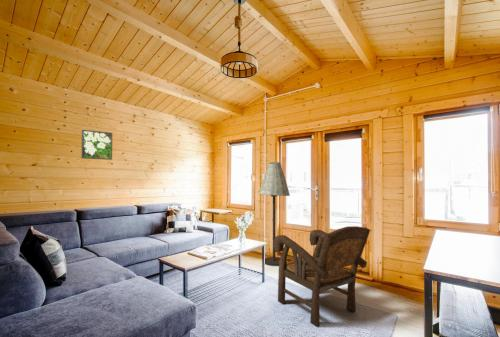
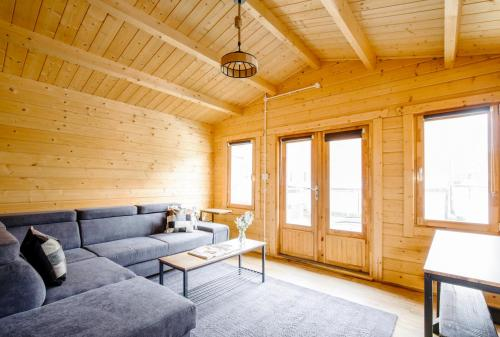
- floor lamp (274, 211)
- armchair (319, 264)
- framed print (97, 145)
